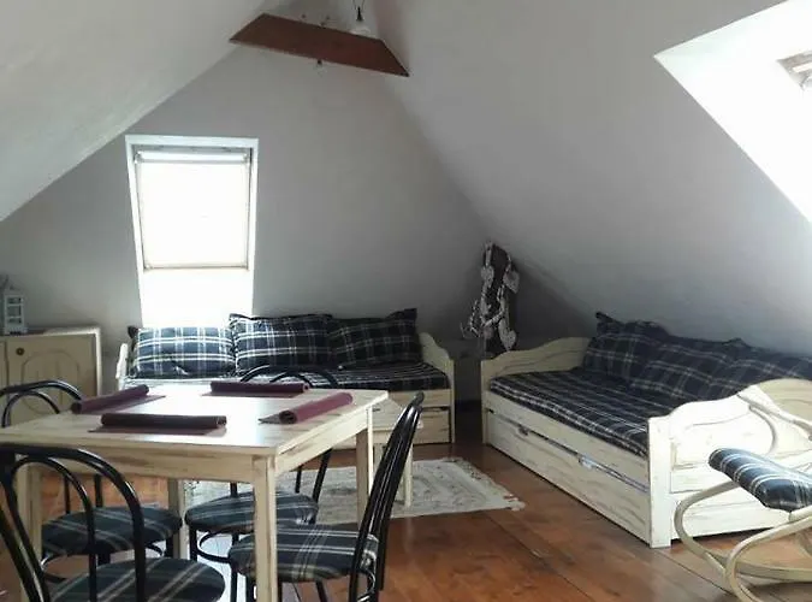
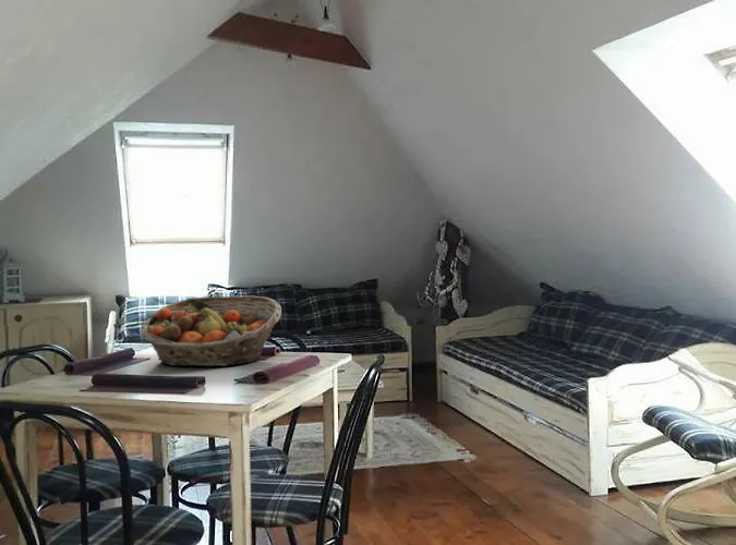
+ fruit basket (212, 329)
